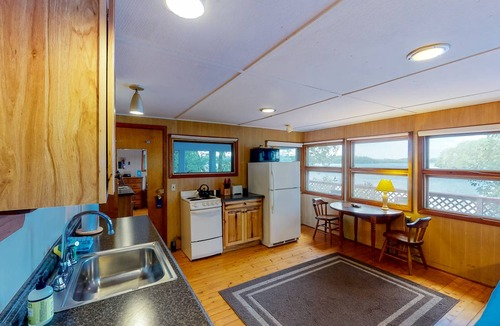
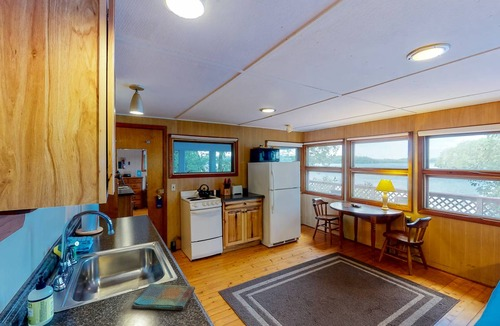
+ dish towel (165, 295)
